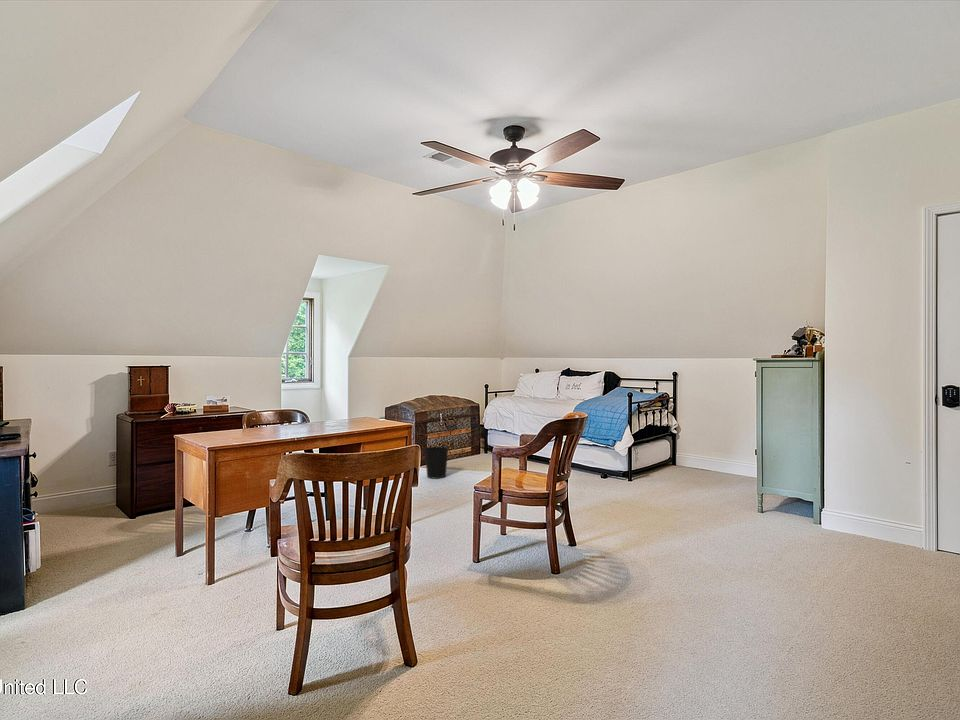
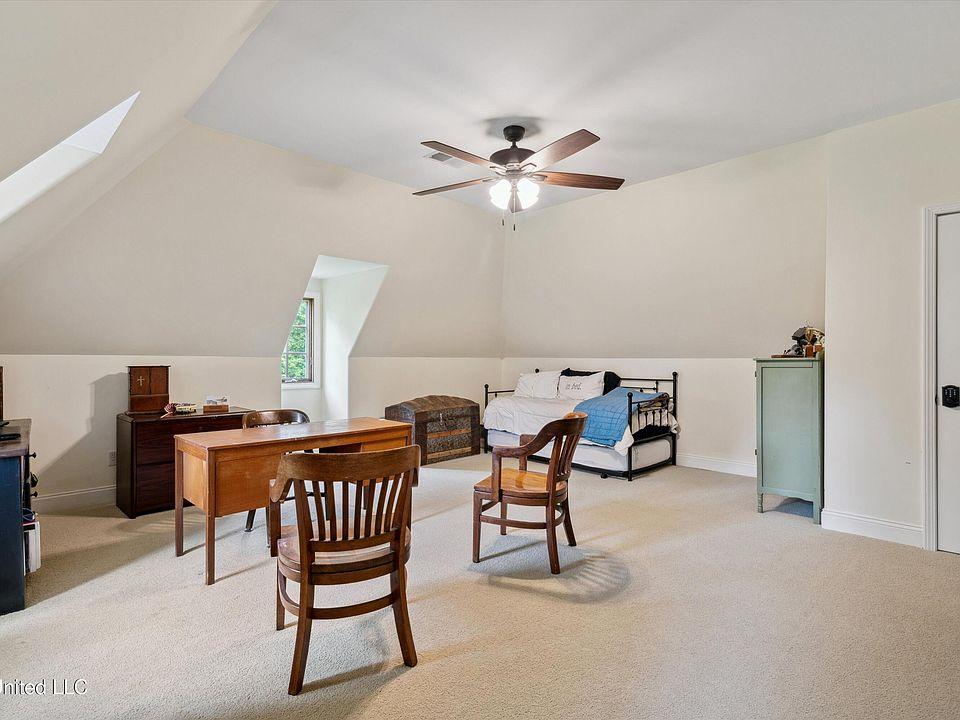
- wastebasket (436, 462)
